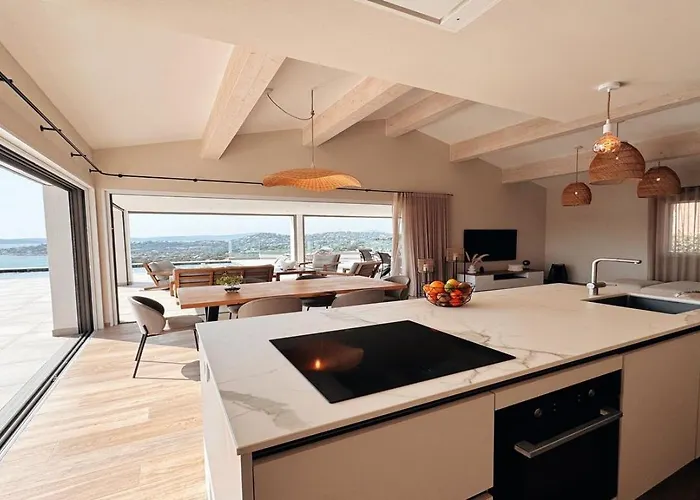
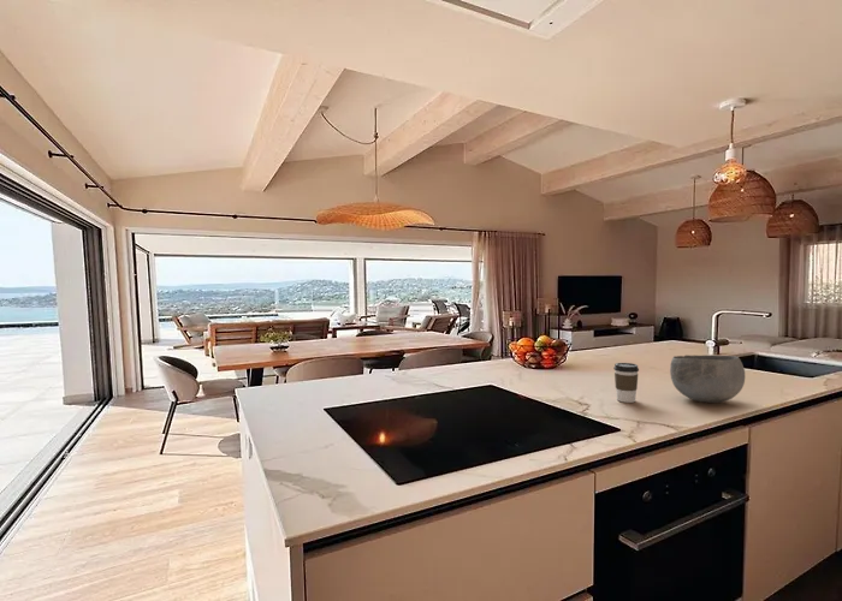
+ coffee cup (625, 382)
+ bowl (705, 377)
